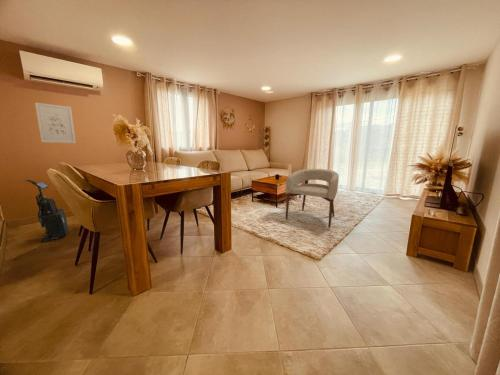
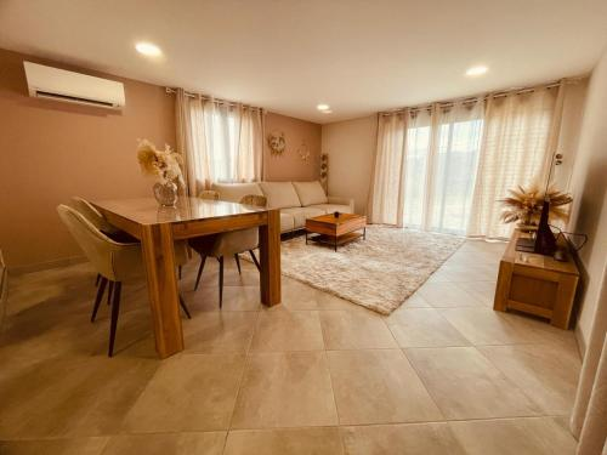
- armchair (313, 194)
- wall art (56, 124)
- vacuum cleaner (47, 208)
